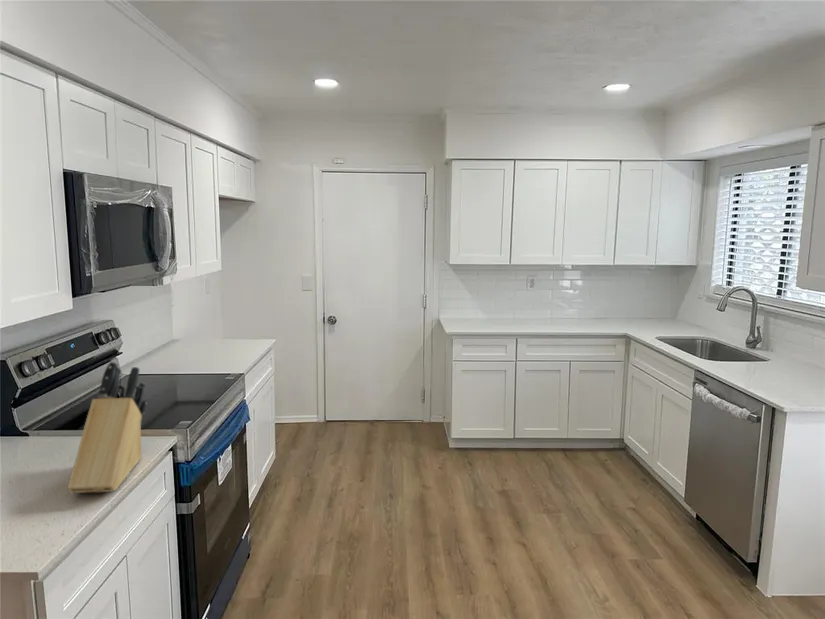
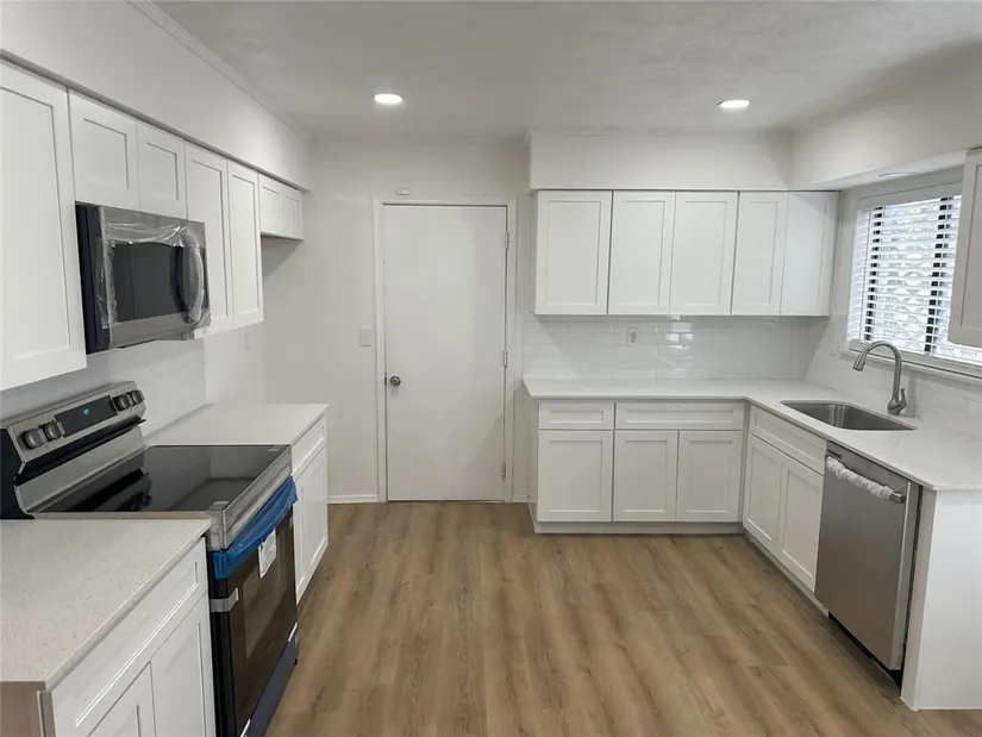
- knife block (111, 420)
